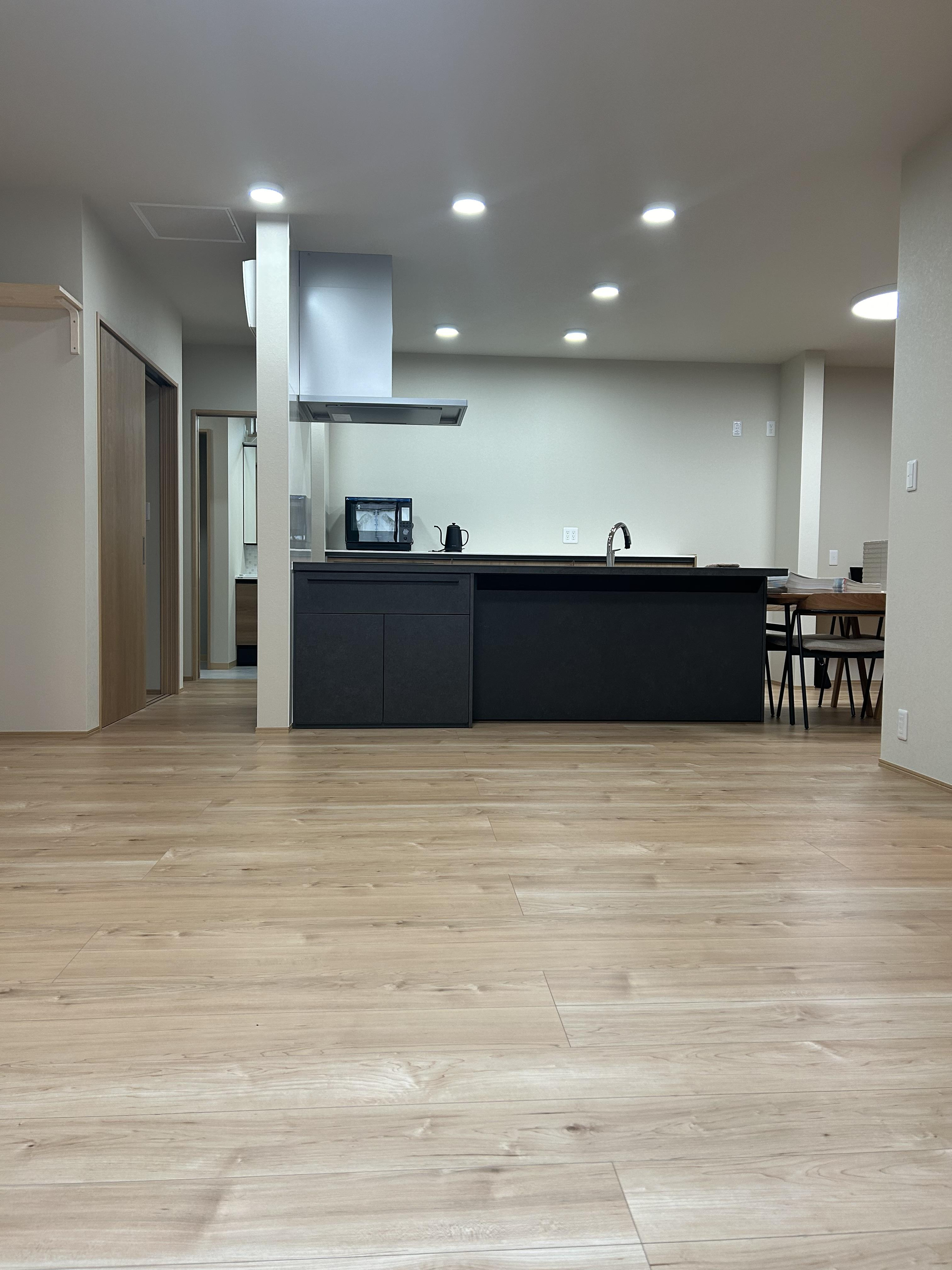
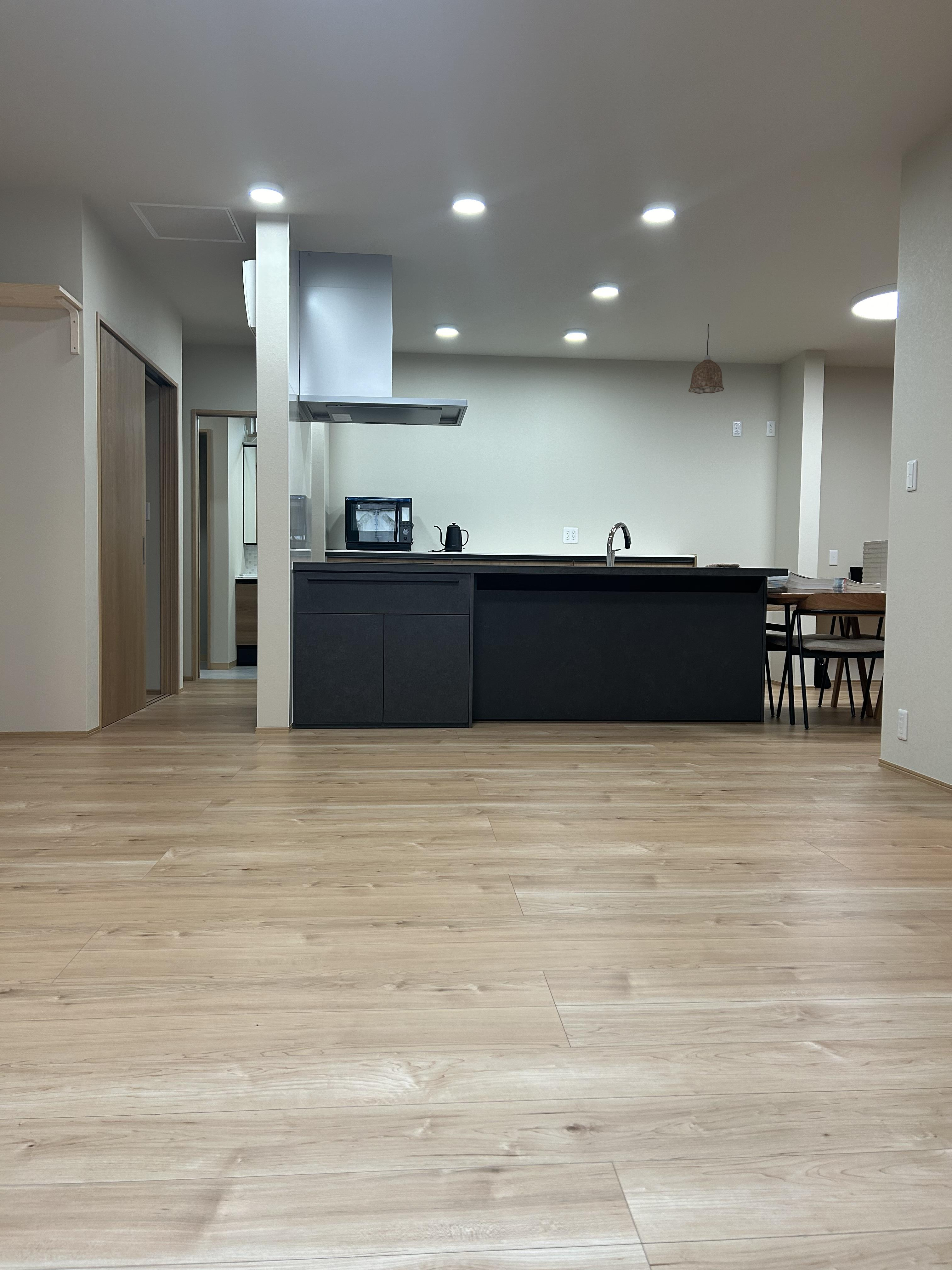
+ pendant lamp (707, 357)
